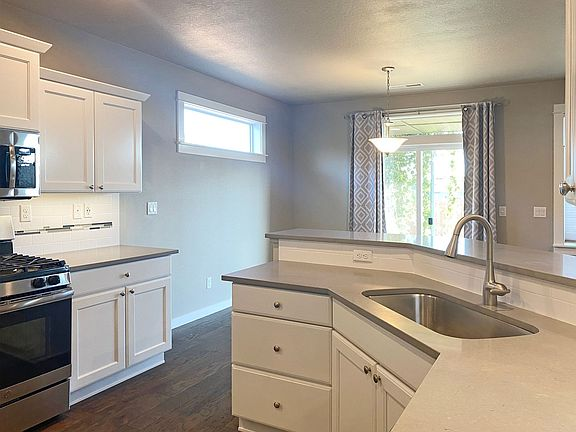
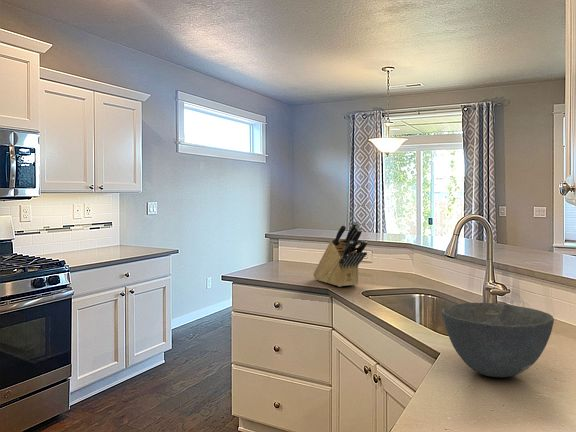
+ bowl (494, 342)
+ knife block (339, 252)
